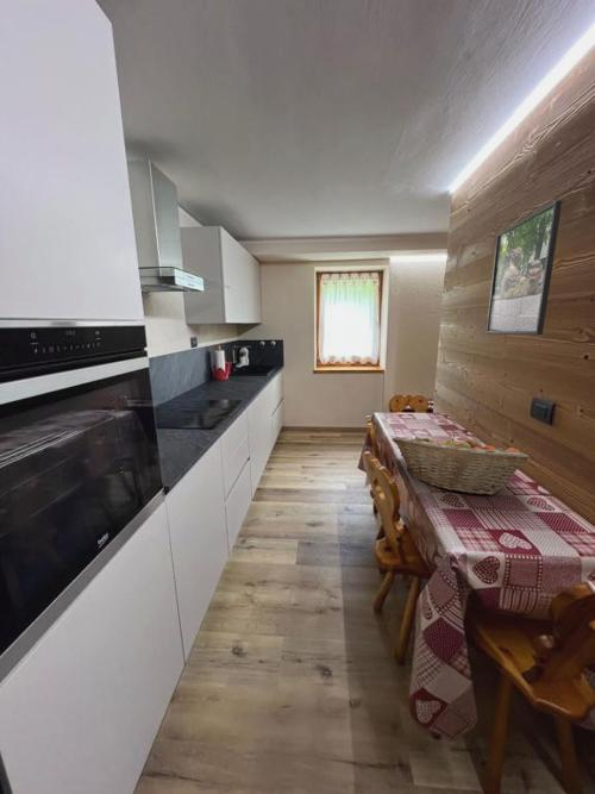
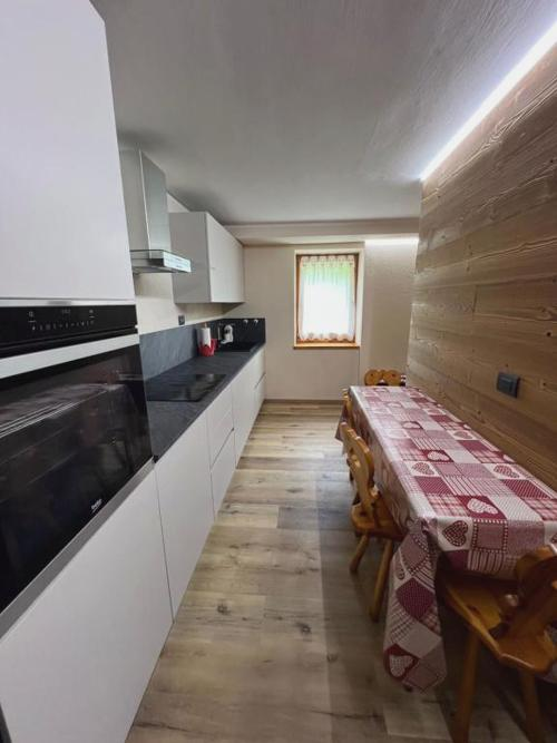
- fruit basket (453, 456)
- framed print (516, 279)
